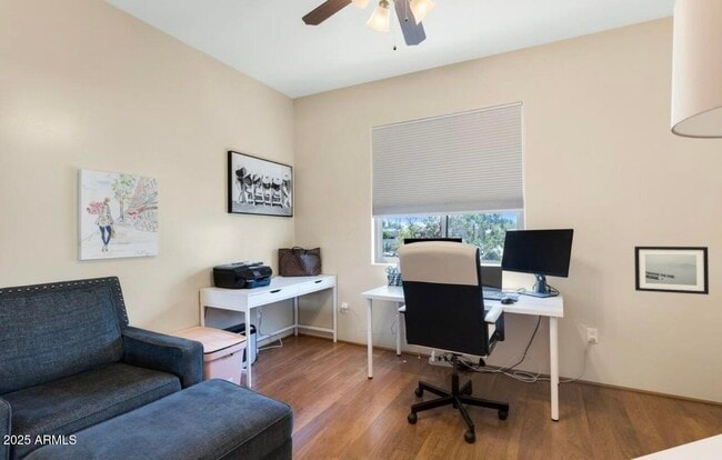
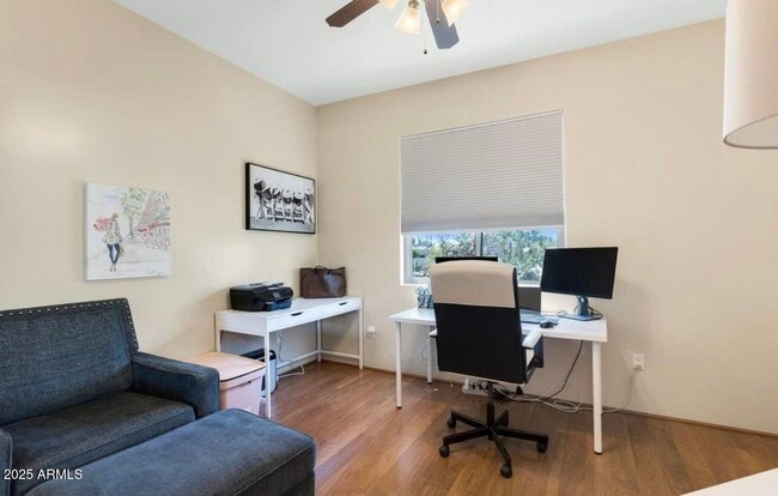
- wall art (670, 269)
